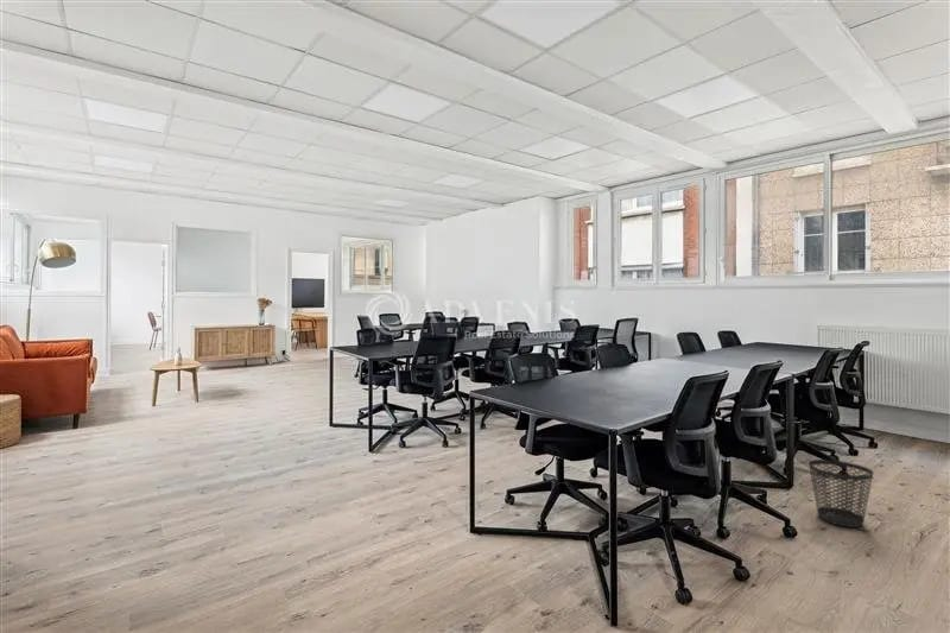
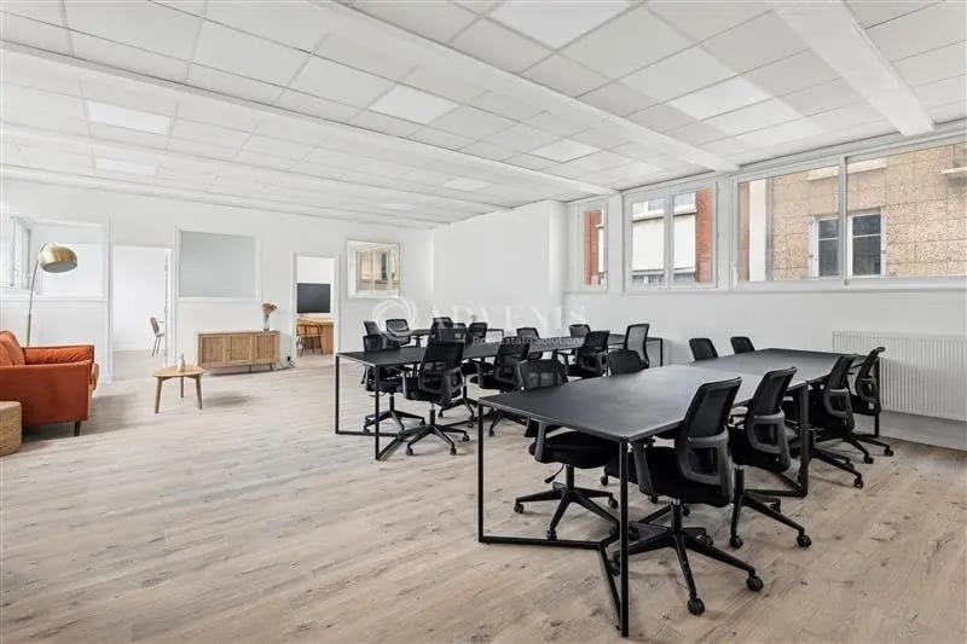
- wastebasket (840, 493)
